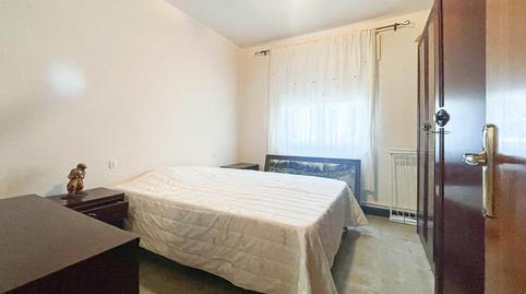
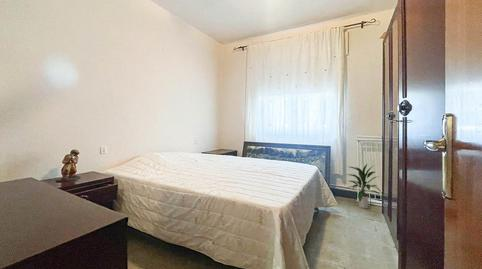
+ indoor plant (362, 185)
